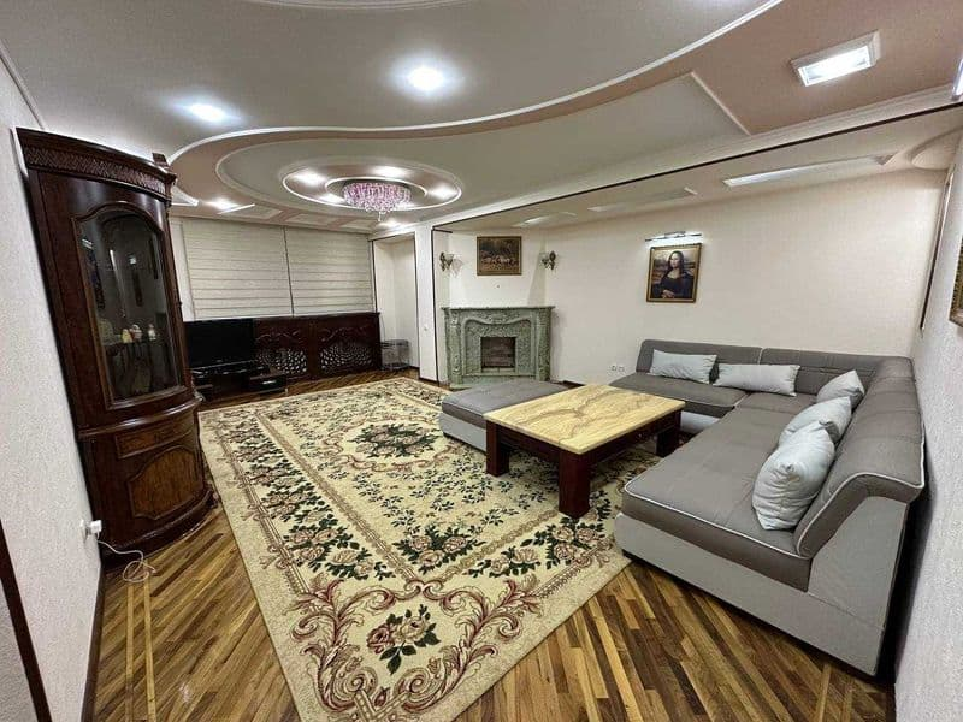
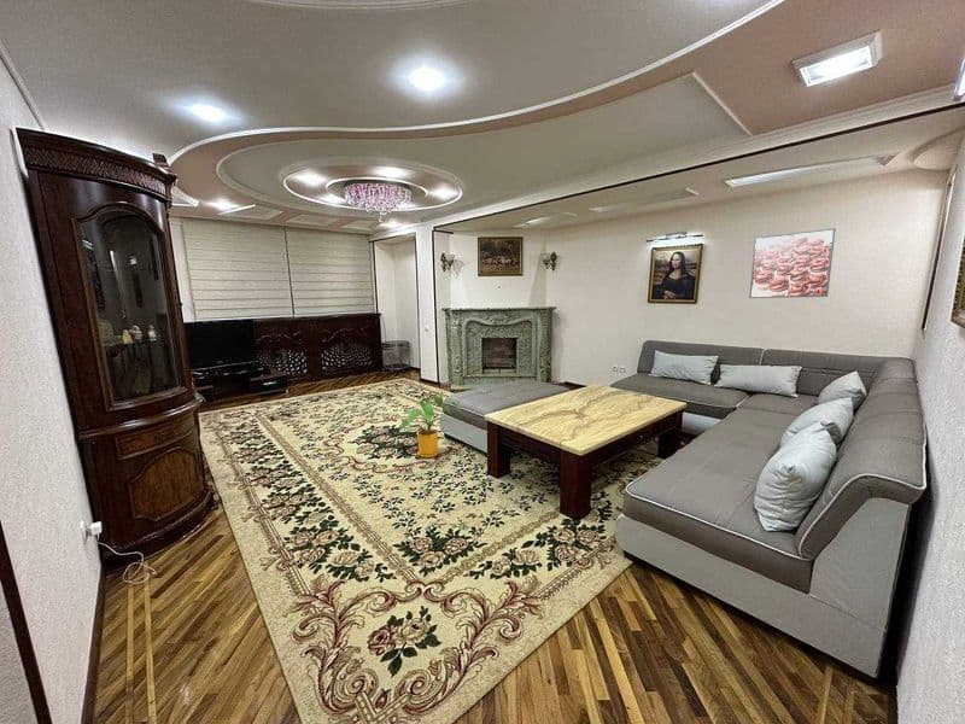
+ house plant (427, 425)
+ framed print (789, 265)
